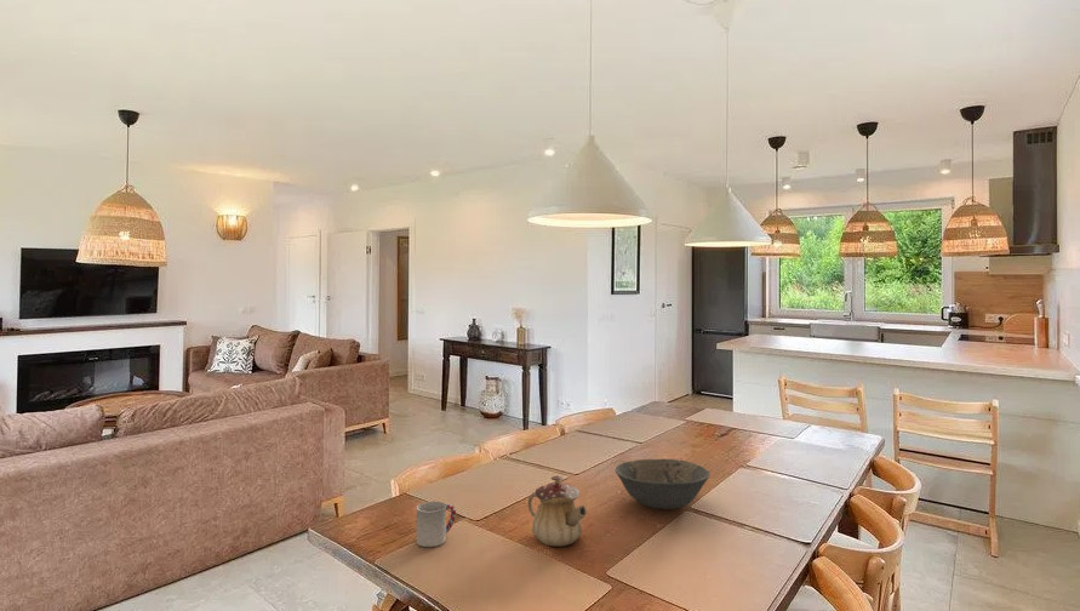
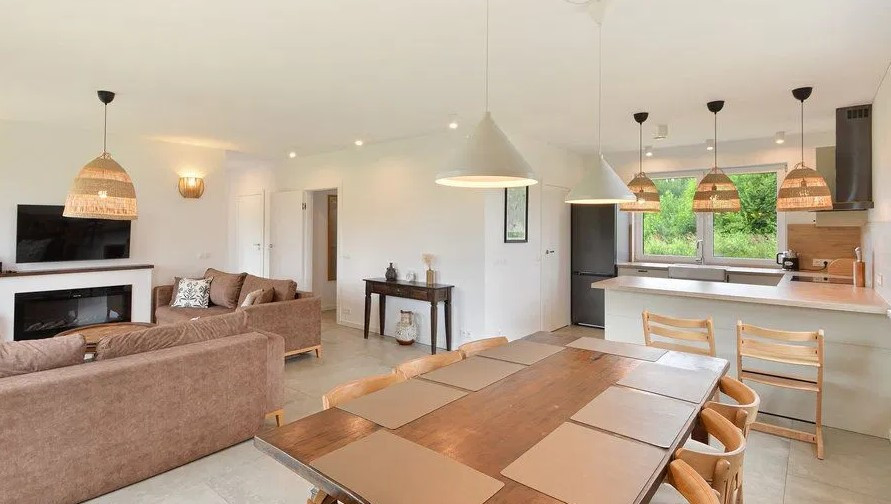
- cup (436, 521)
- bowl (661, 485)
- teapot (554, 504)
